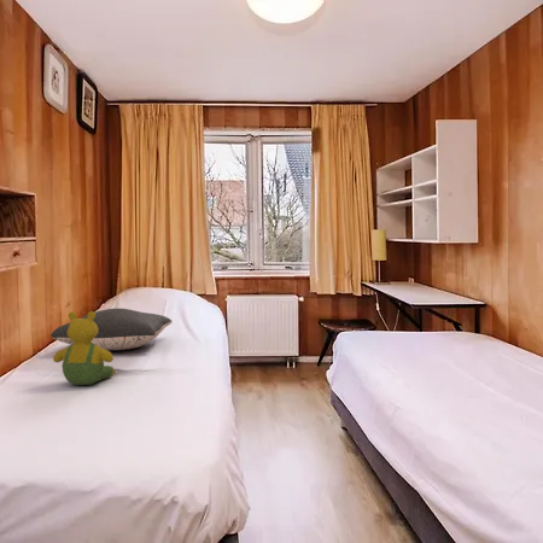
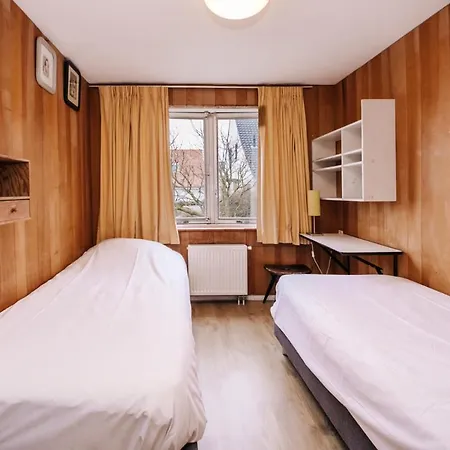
- teddy bear (87, 345)
- pillow (117, 327)
